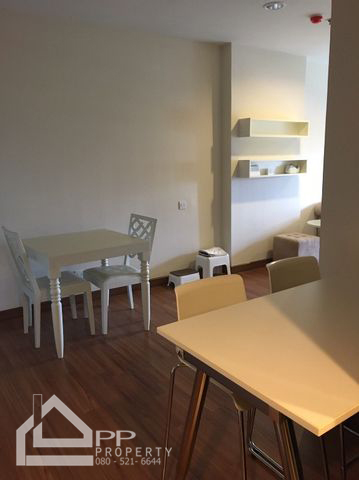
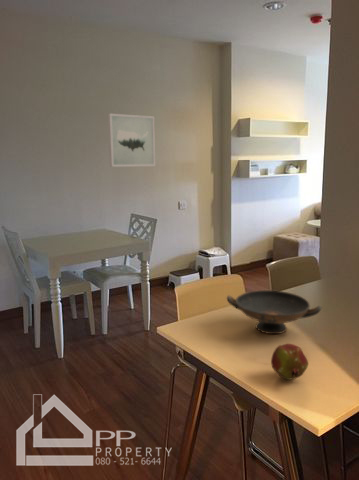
+ fruit (290, 363)
+ decorative bowl (271, 314)
+ wall art (132, 141)
